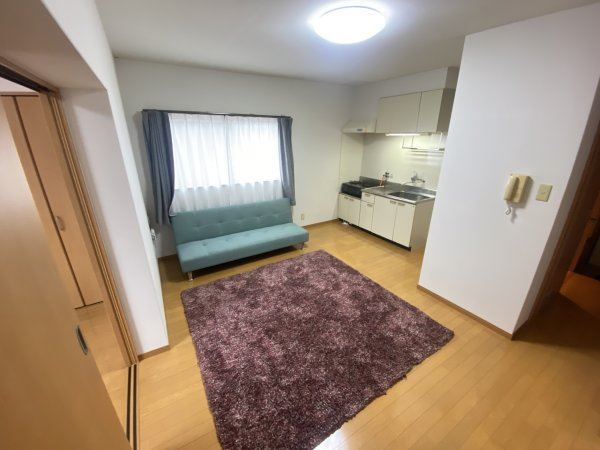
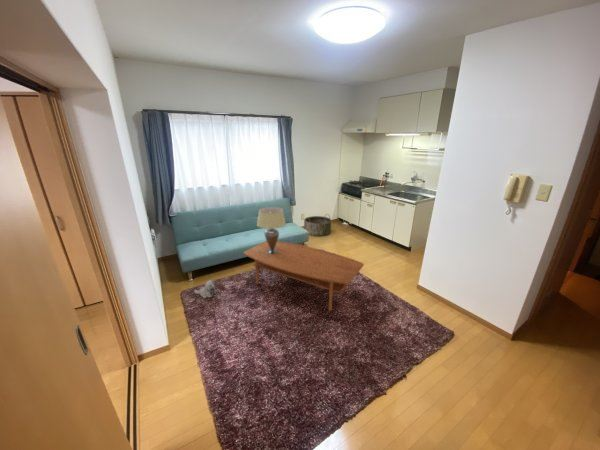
+ plush toy (204, 288)
+ coffee table (300, 272)
+ lampshade (271, 231)
+ basket (317, 223)
